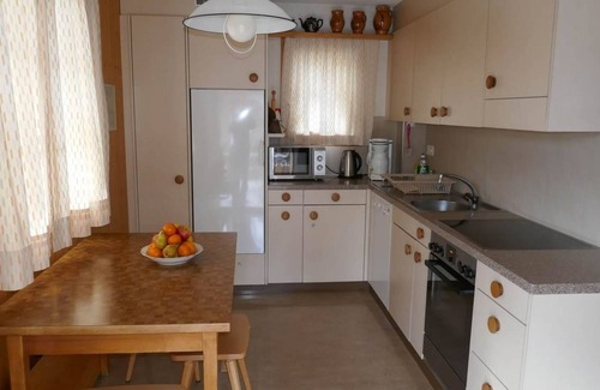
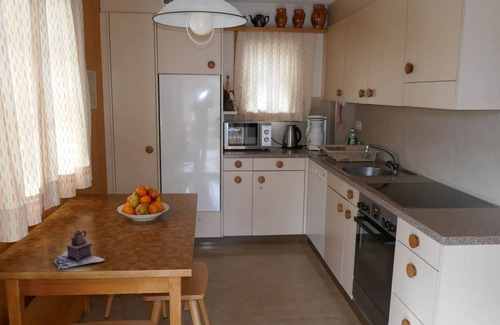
+ teapot (76, 244)
